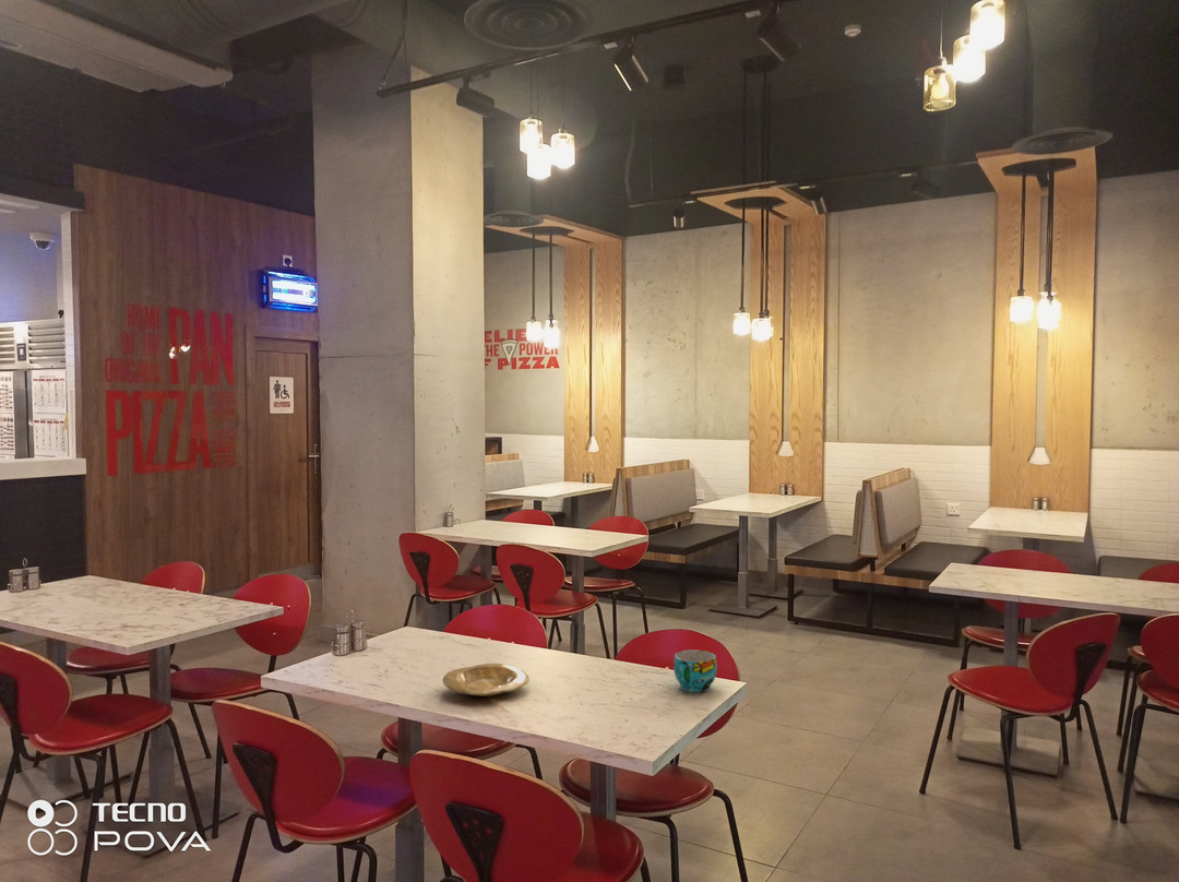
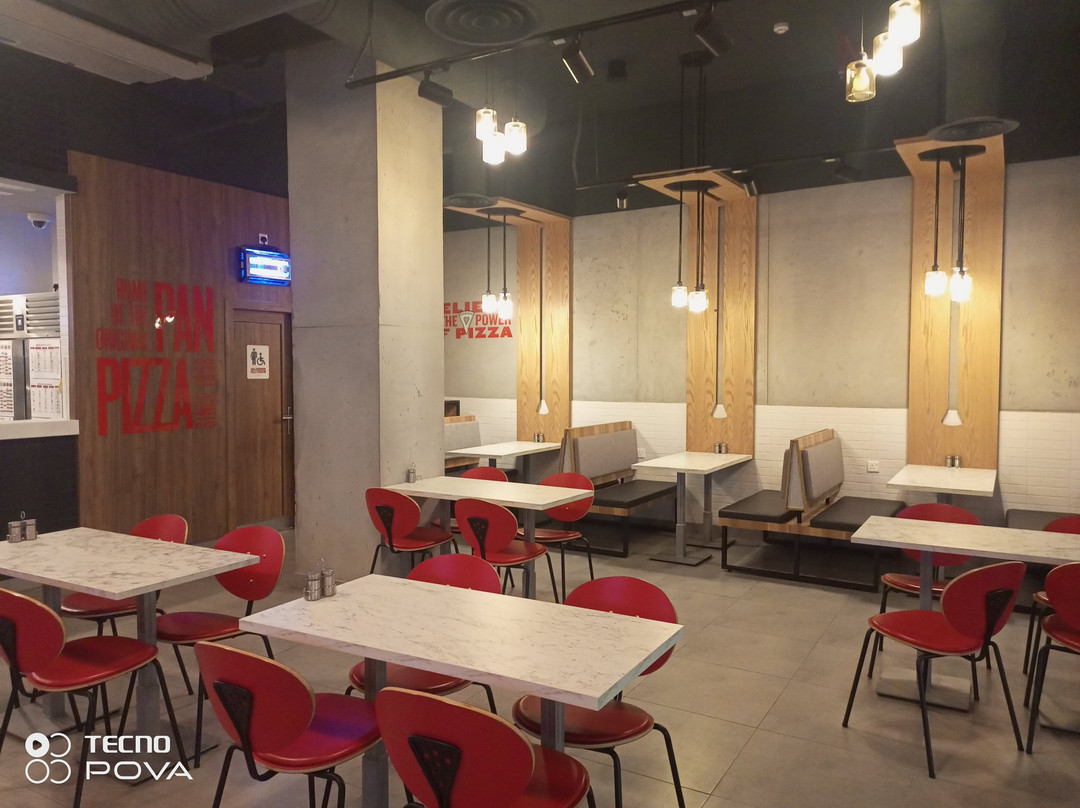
- plate (486, 682)
- cup (693, 671)
